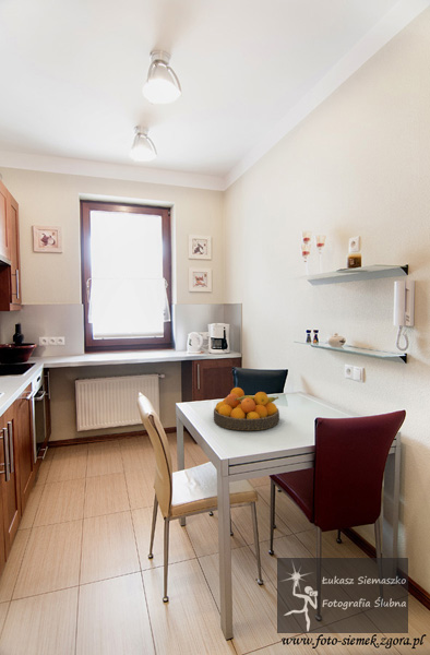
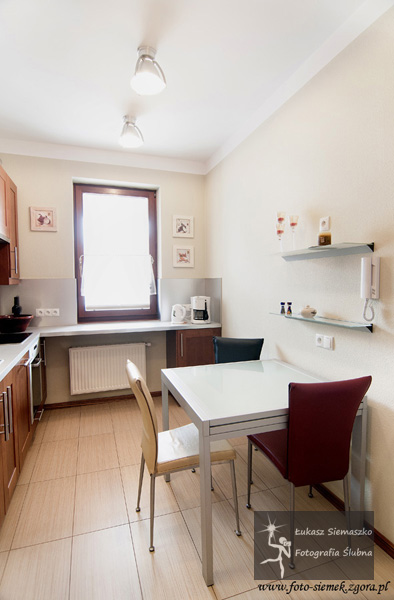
- fruit bowl (246, 405)
